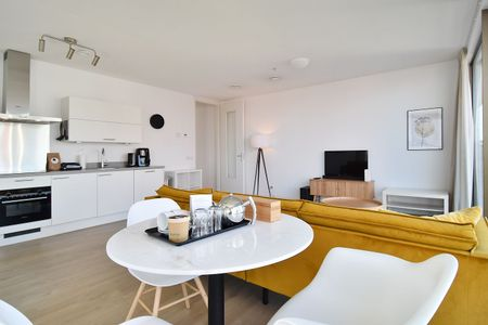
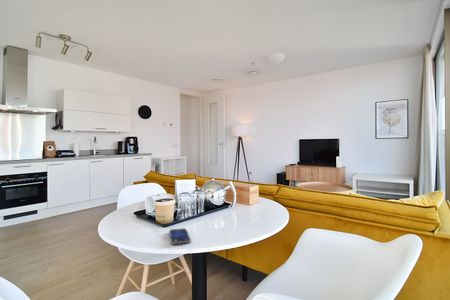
+ smartphone (179, 235)
